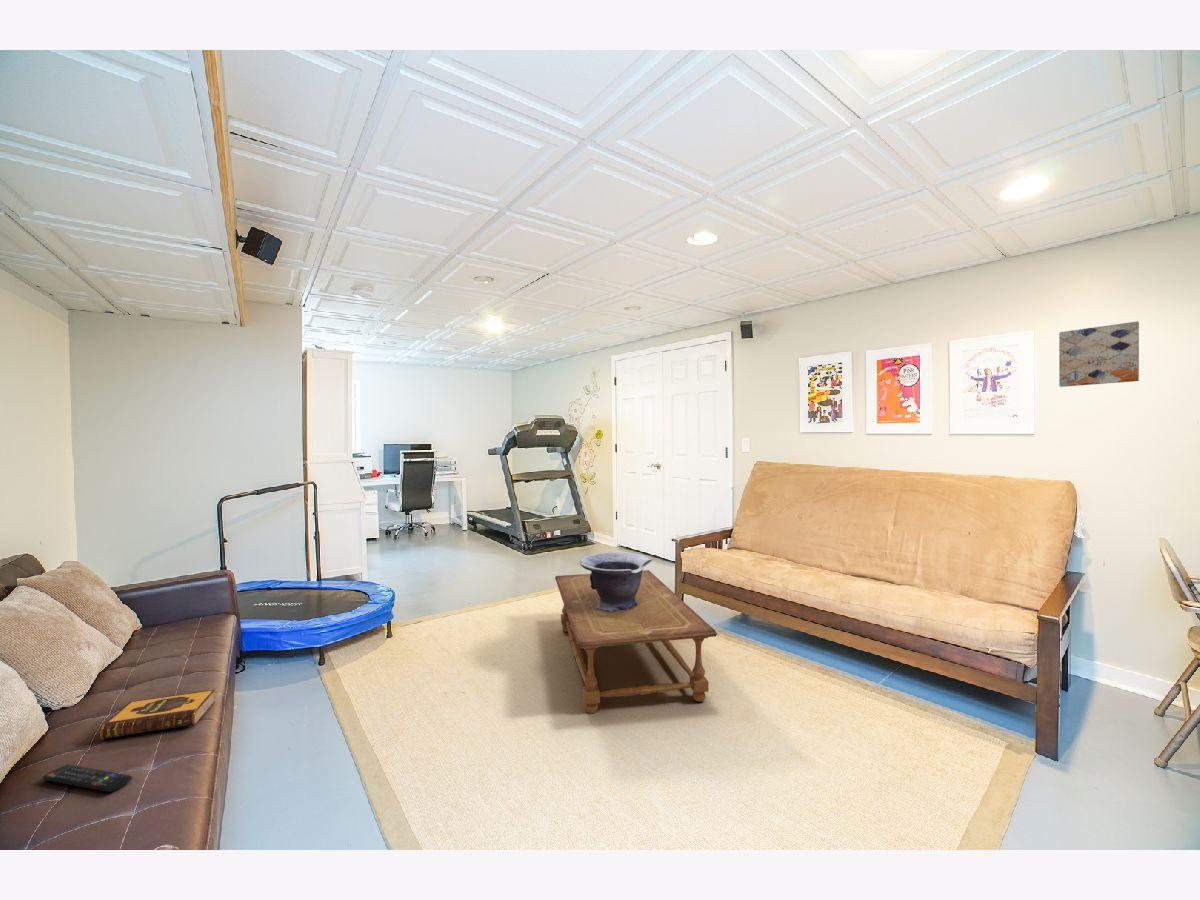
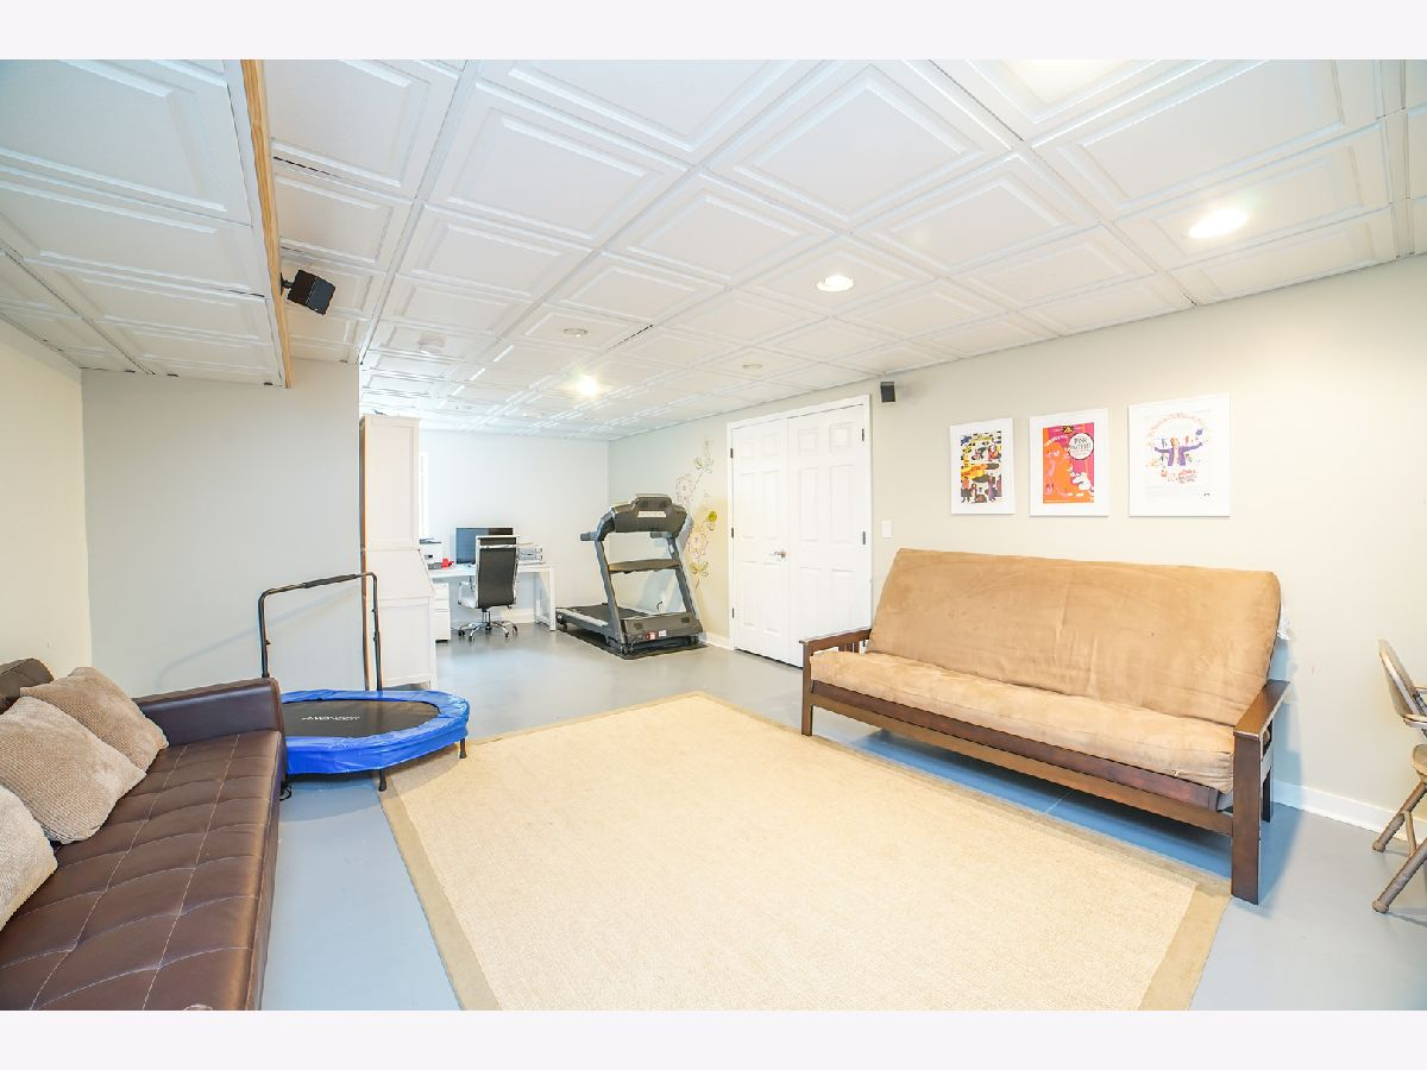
- coffee table (622, 629)
- remote control (86, 778)
- hardback book (161, 714)
- decorative bowl (615, 581)
- wall art (1097, 355)
